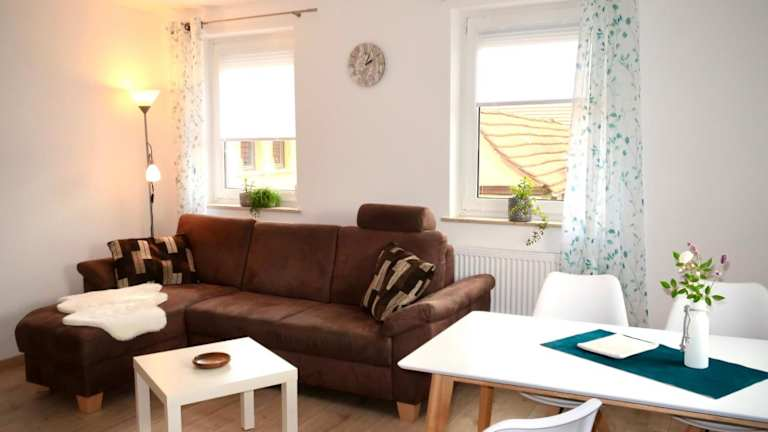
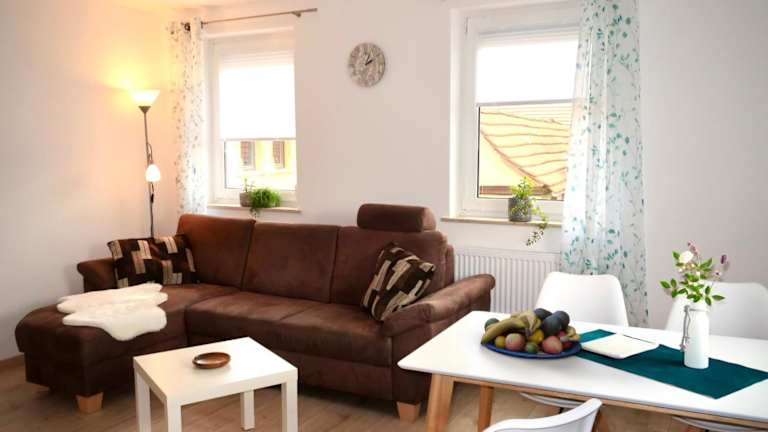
+ fruit bowl (530, 326)
